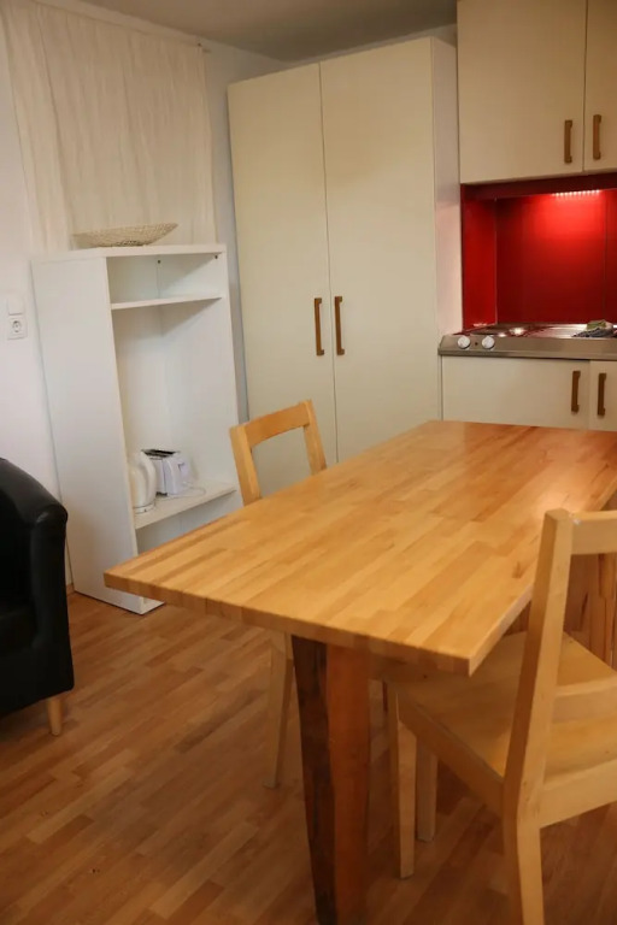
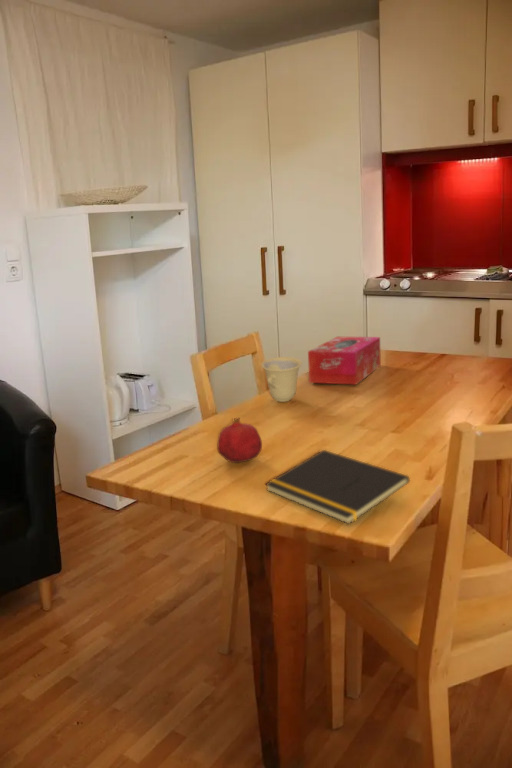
+ cup (282, 380)
+ fruit (239, 439)
+ notepad (335, 483)
+ tissue box (346, 358)
